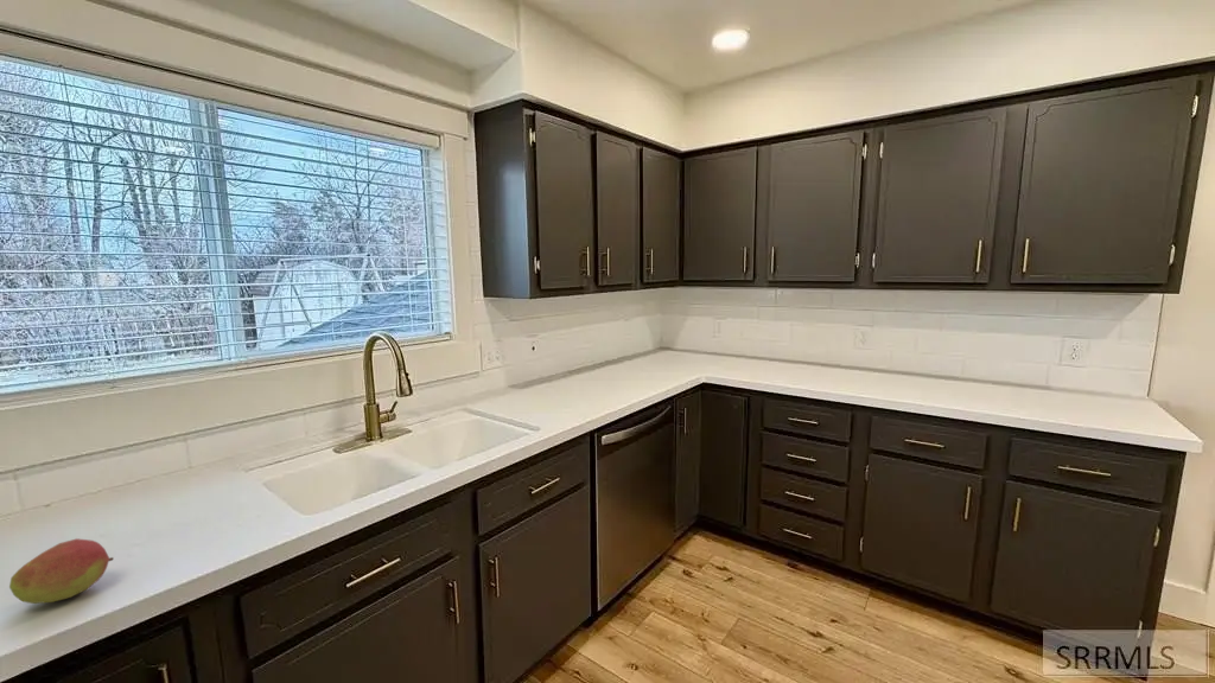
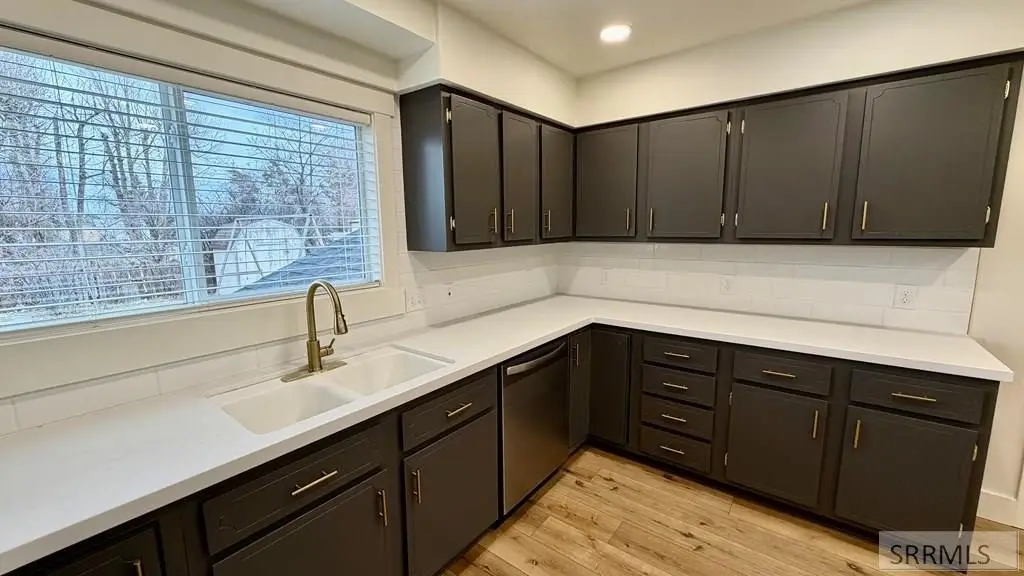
- fruit (63, 570)
